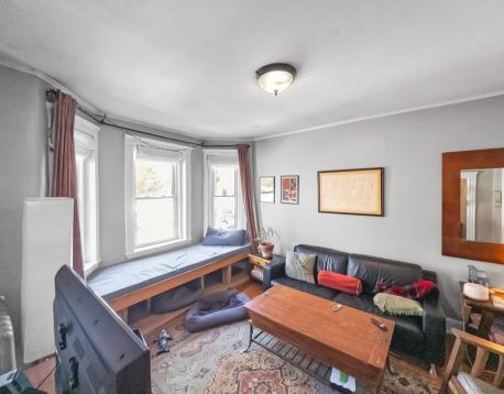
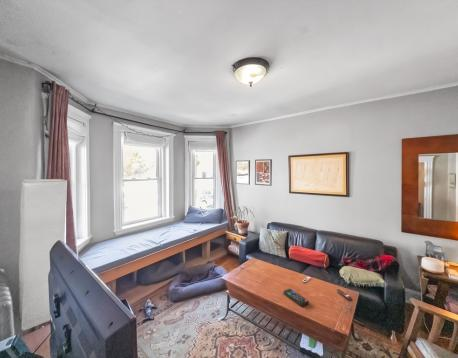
+ remote control (295, 296)
